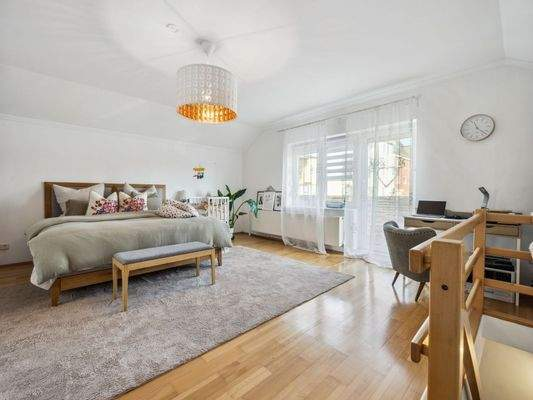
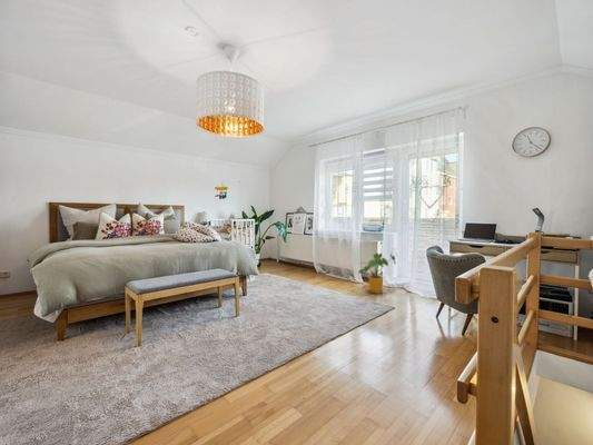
+ house plant (376, 273)
